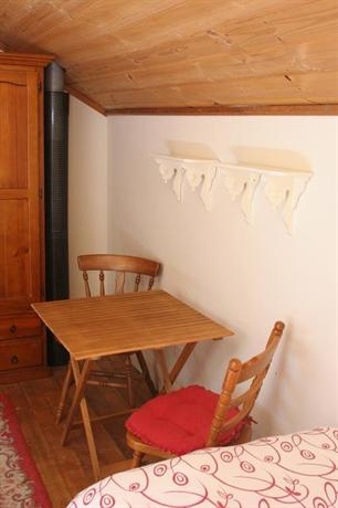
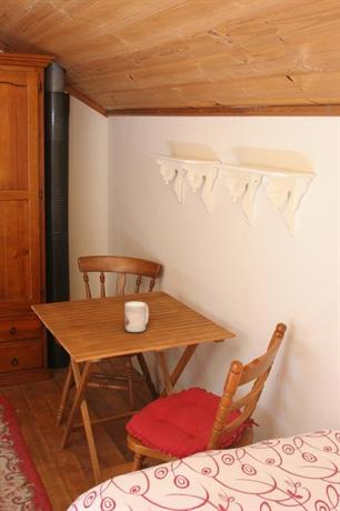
+ mug (136, 315)
